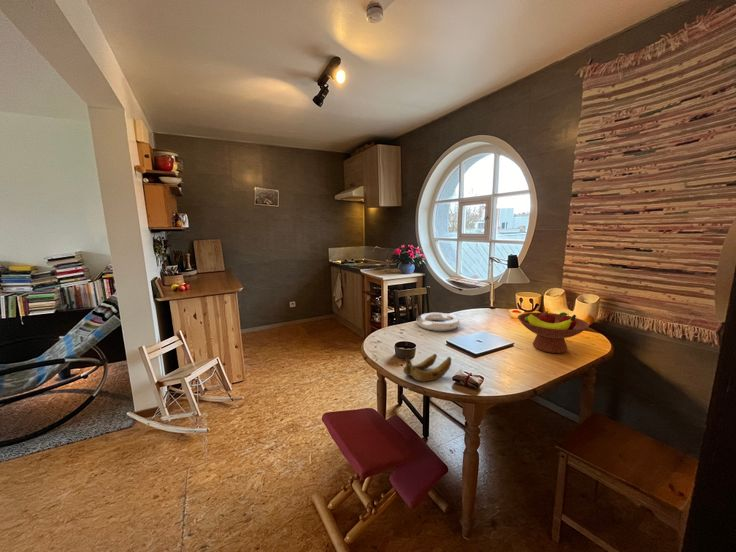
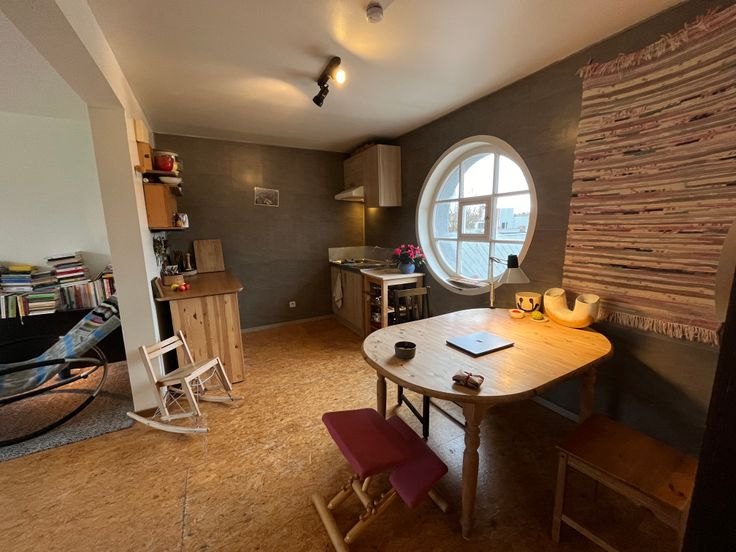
- fruit bowl (550, 328)
- banana (427, 362)
- o-ring (437, 320)
